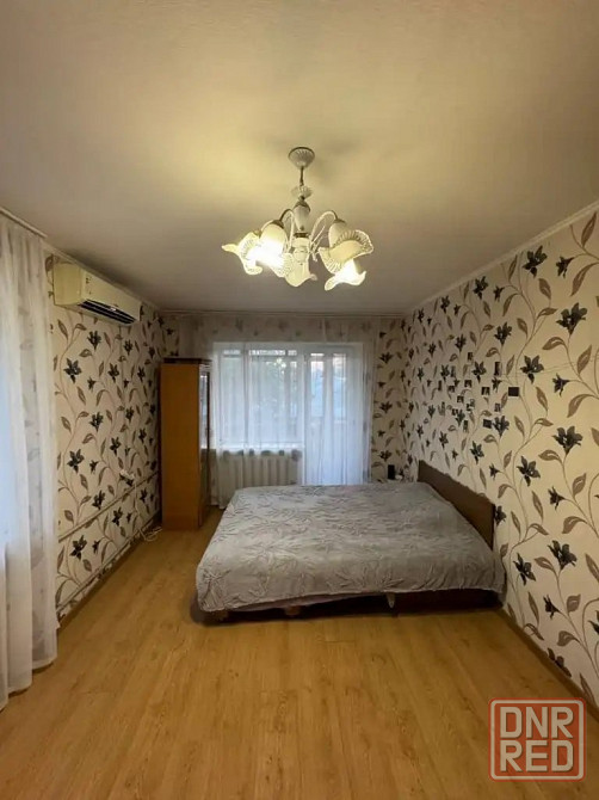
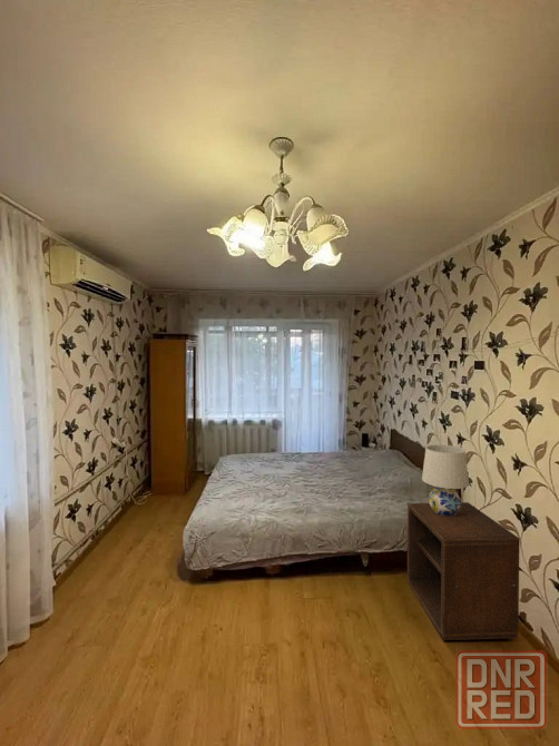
+ nightstand (457, 563)
+ table lamp (444, 480)
